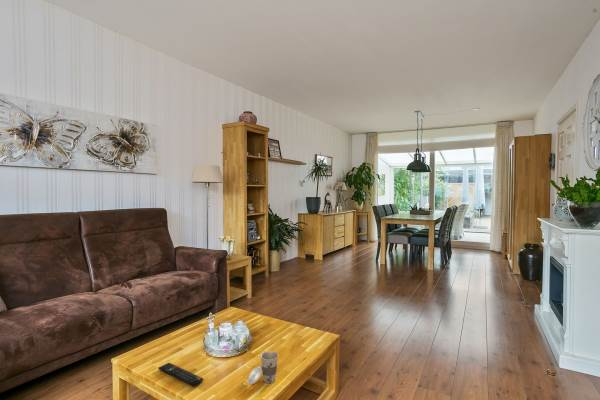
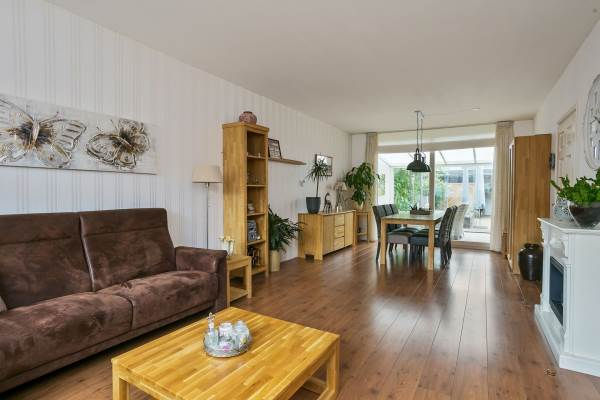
- remote control (180, 374)
- cup (263, 368)
